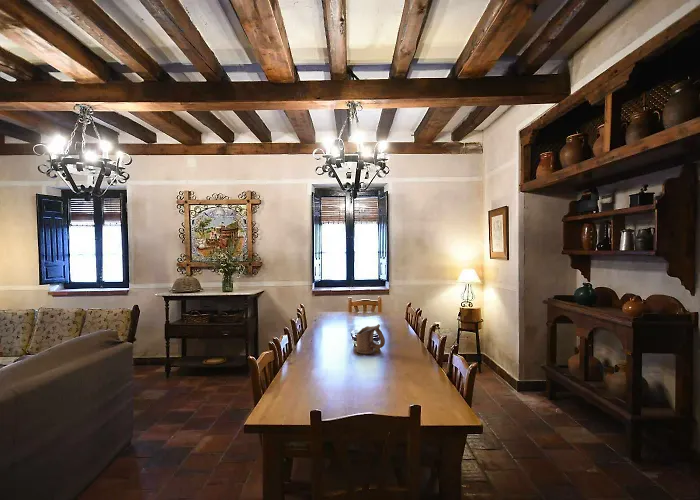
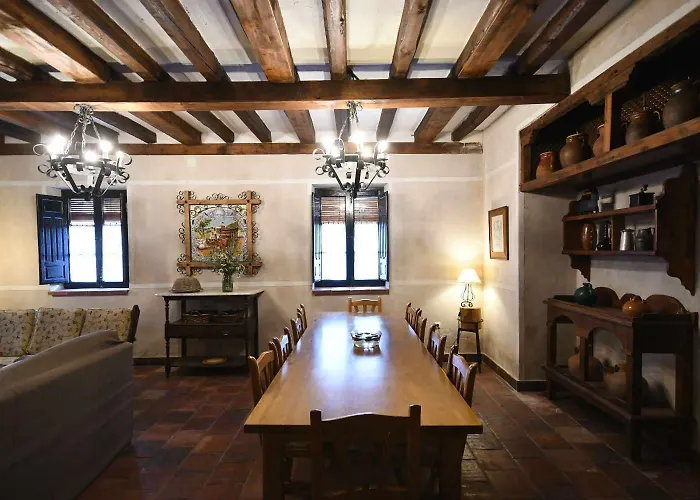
- ceramic pitcher (369, 337)
